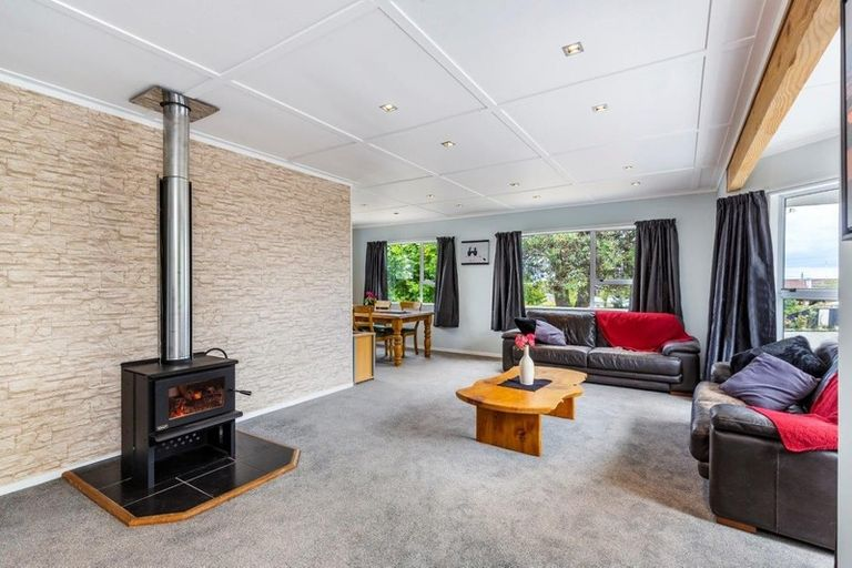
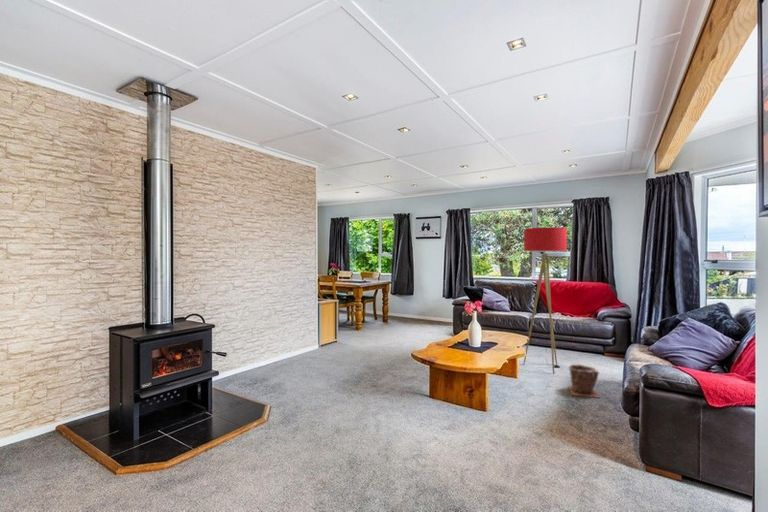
+ floor lamp (547, 298)
+ plant pot (583, 379)
